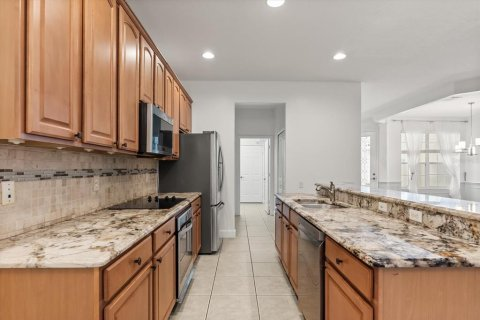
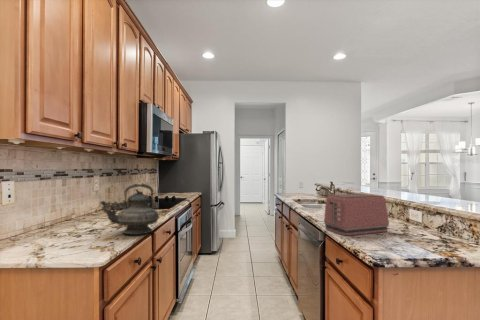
+ teapot (130, 208)
+ toaster (354, 212)
